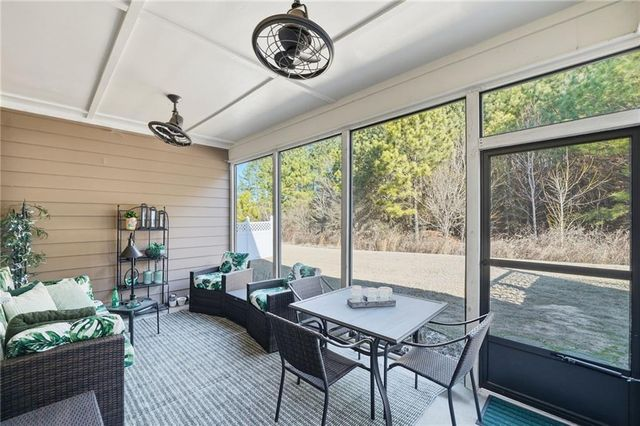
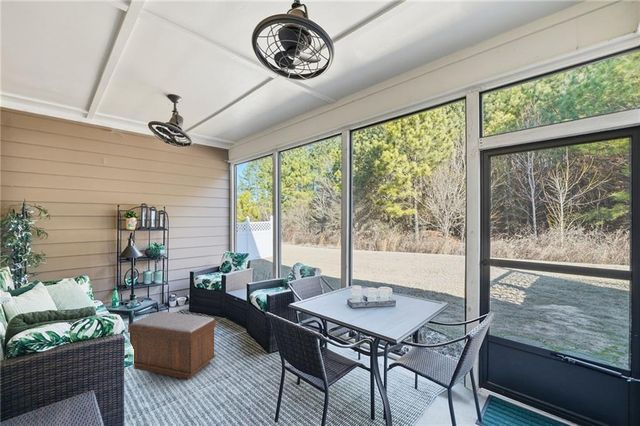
+ bench (173, 342)
